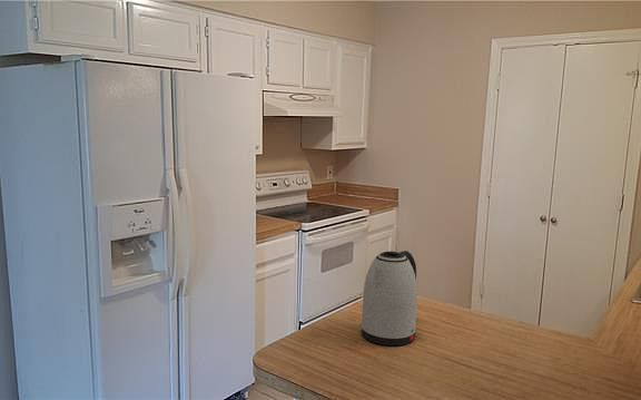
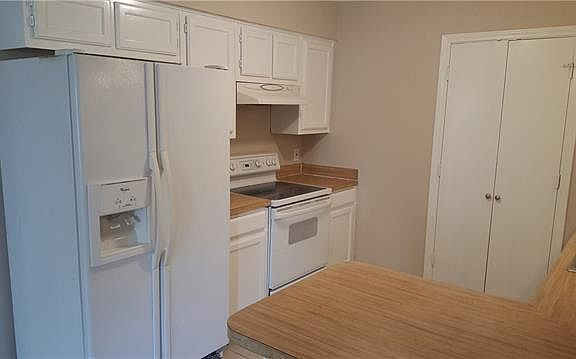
- kettle (395, 291)
